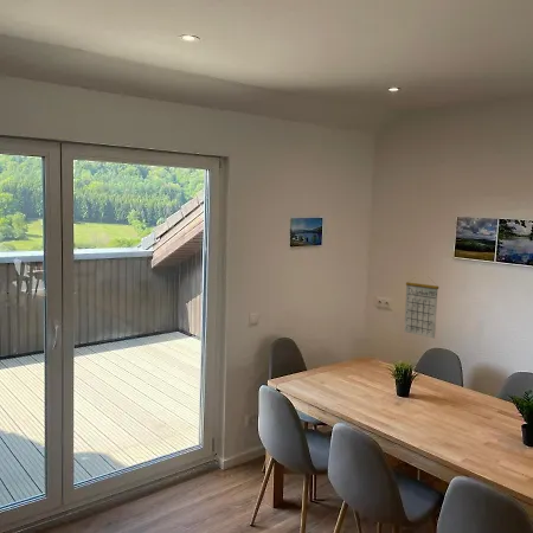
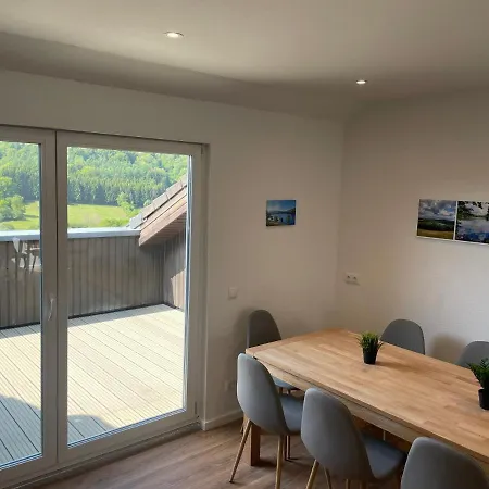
- calendar (420, 303)
